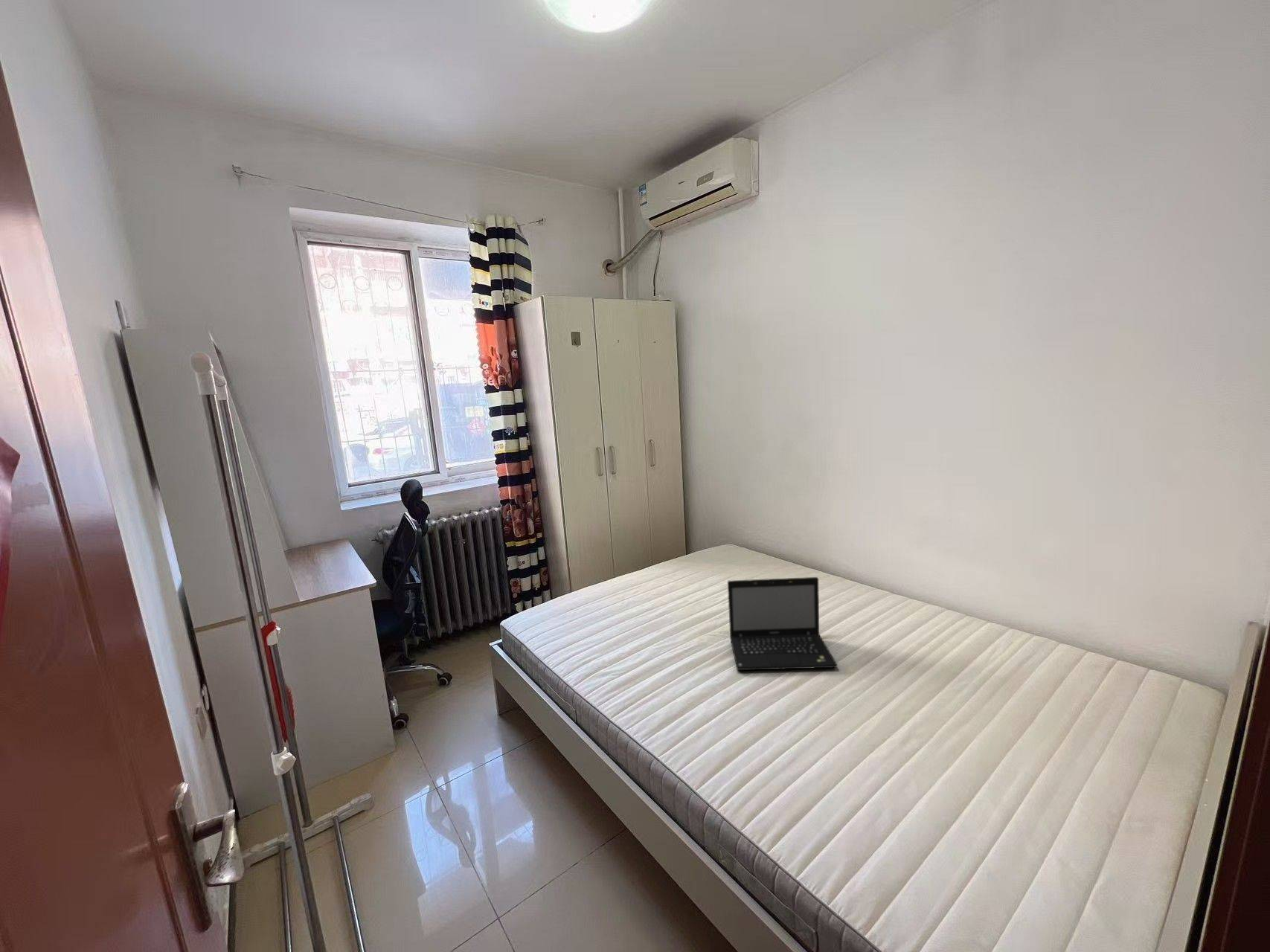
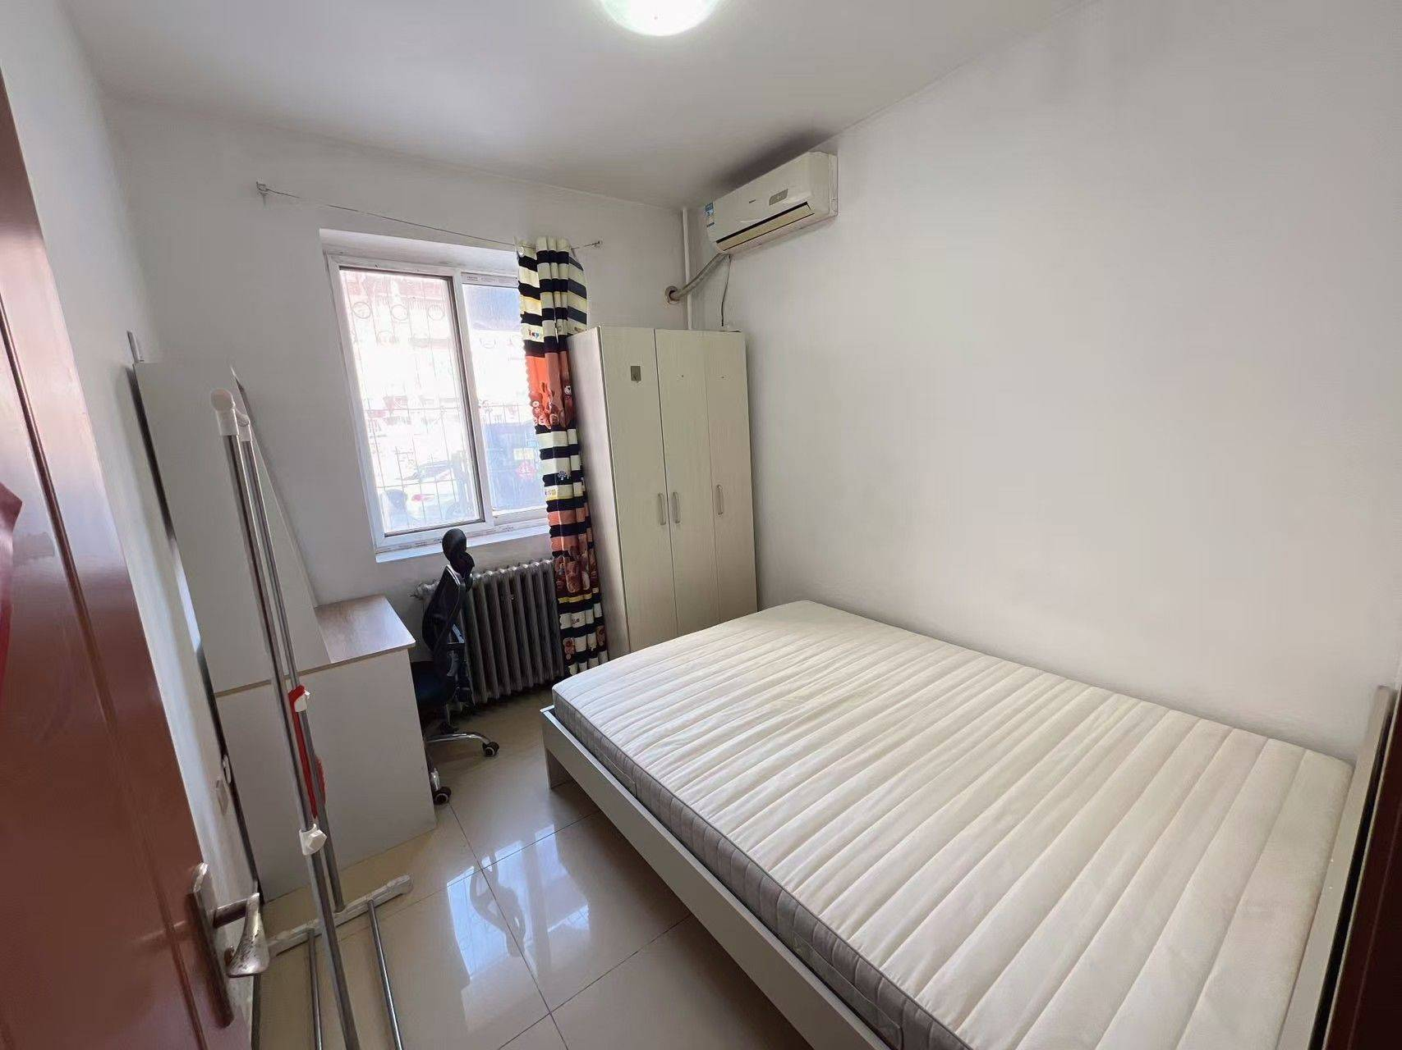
- laptop (779, 623)
